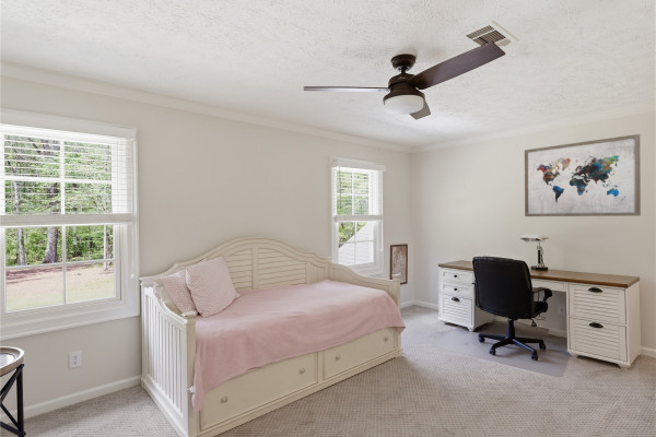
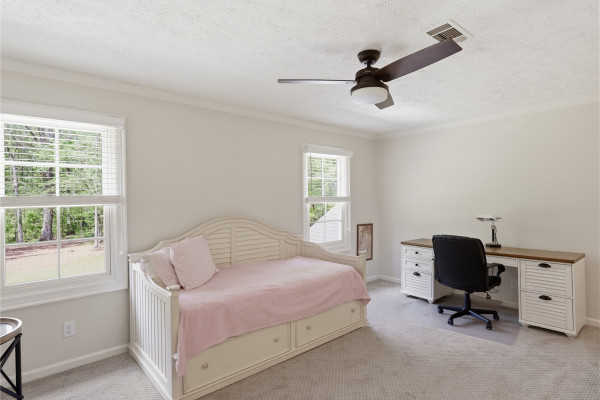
- wall art (576, 179)
